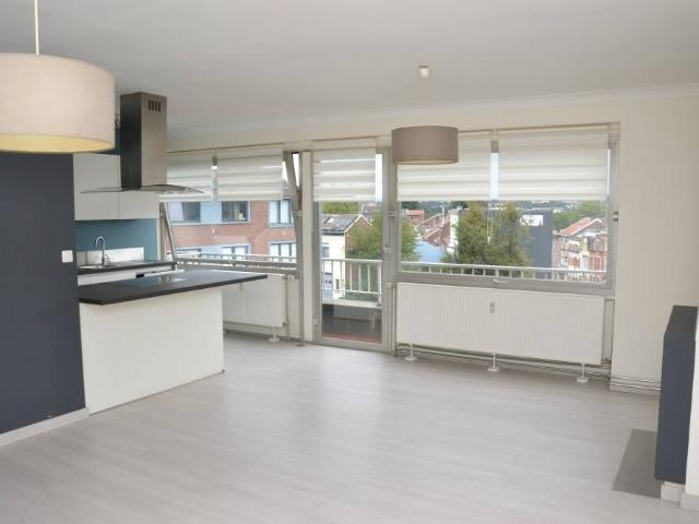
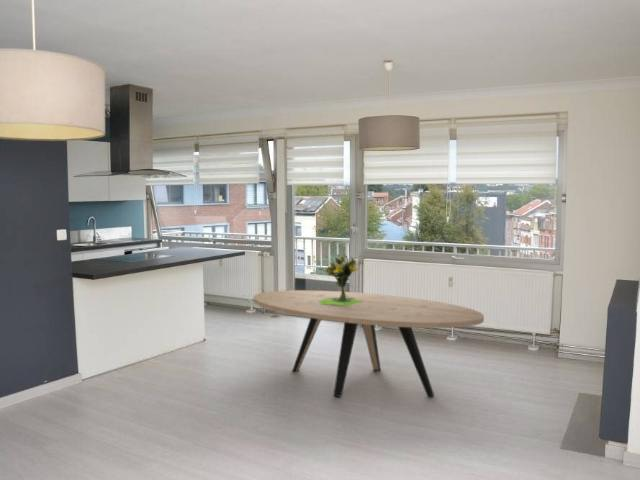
+ bouquet (342, 276)
+ dining table (353, 342)
